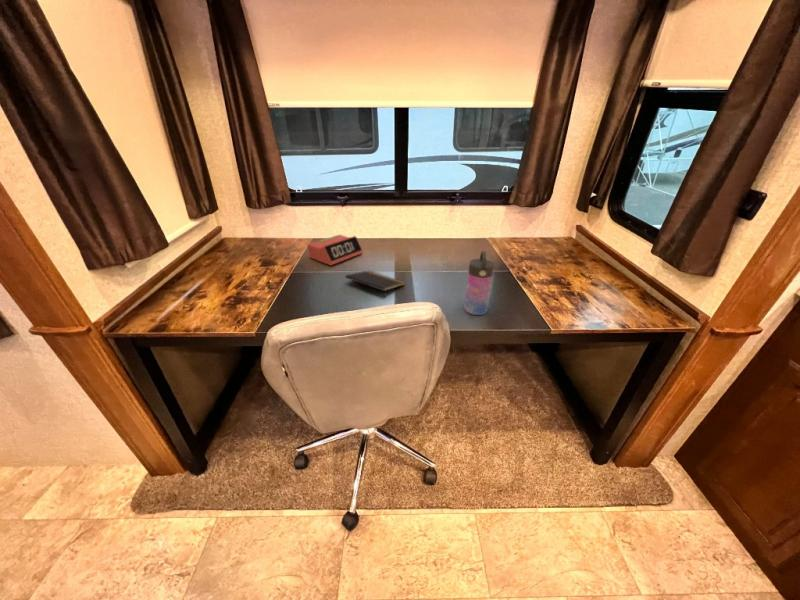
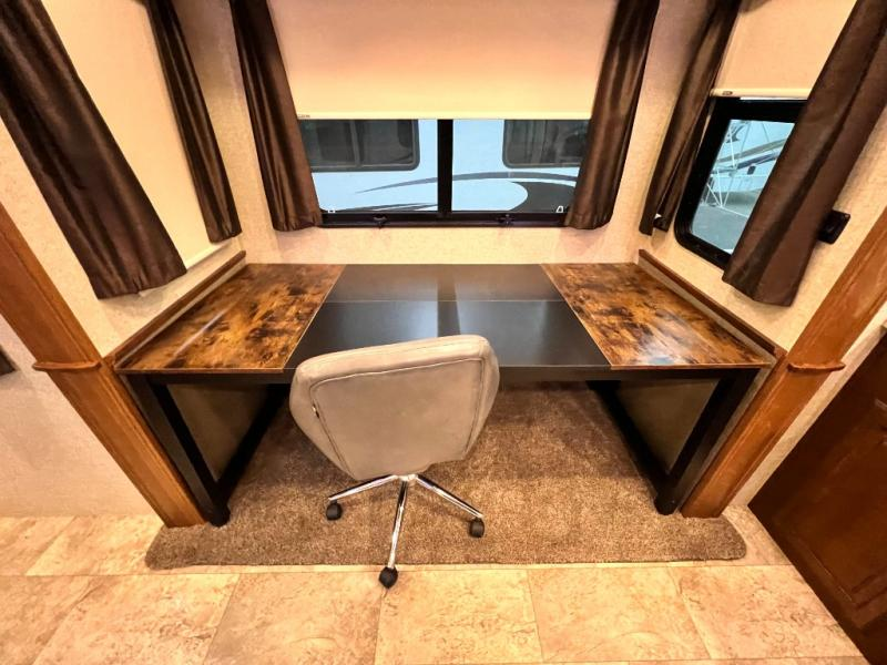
- water bottle (479, 281)
- alarm clock (335, 247)
- notepad (375, 280)
